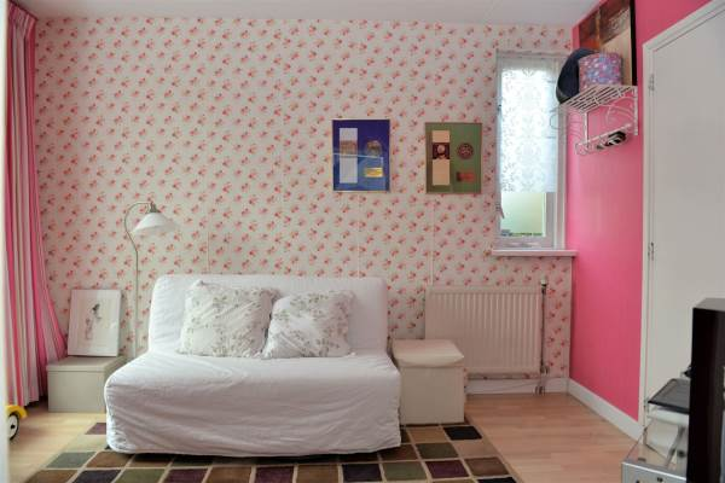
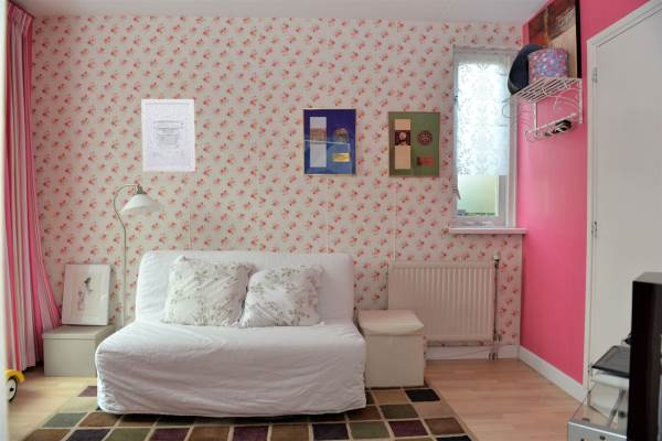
+ wall art (168, 135)
